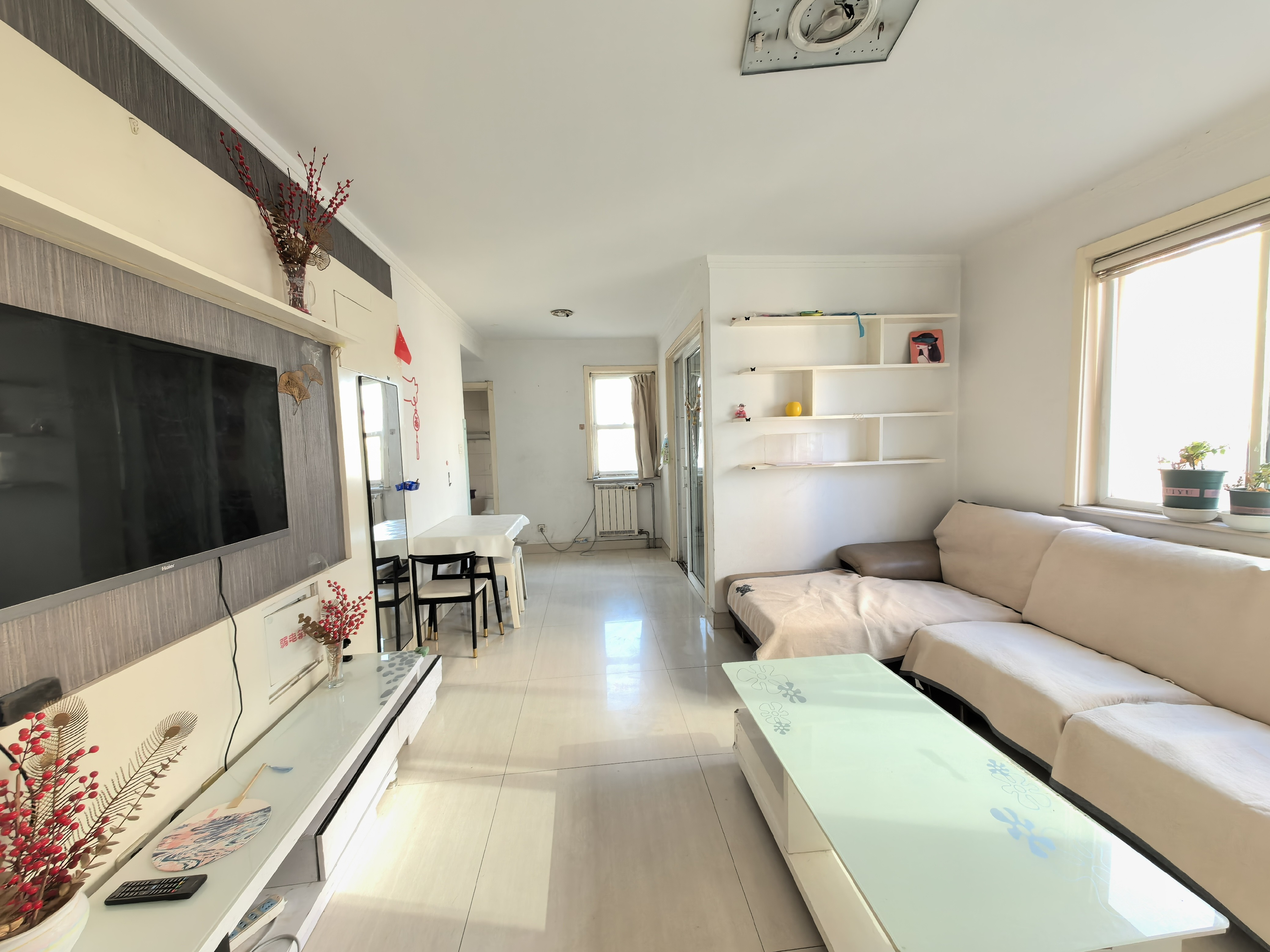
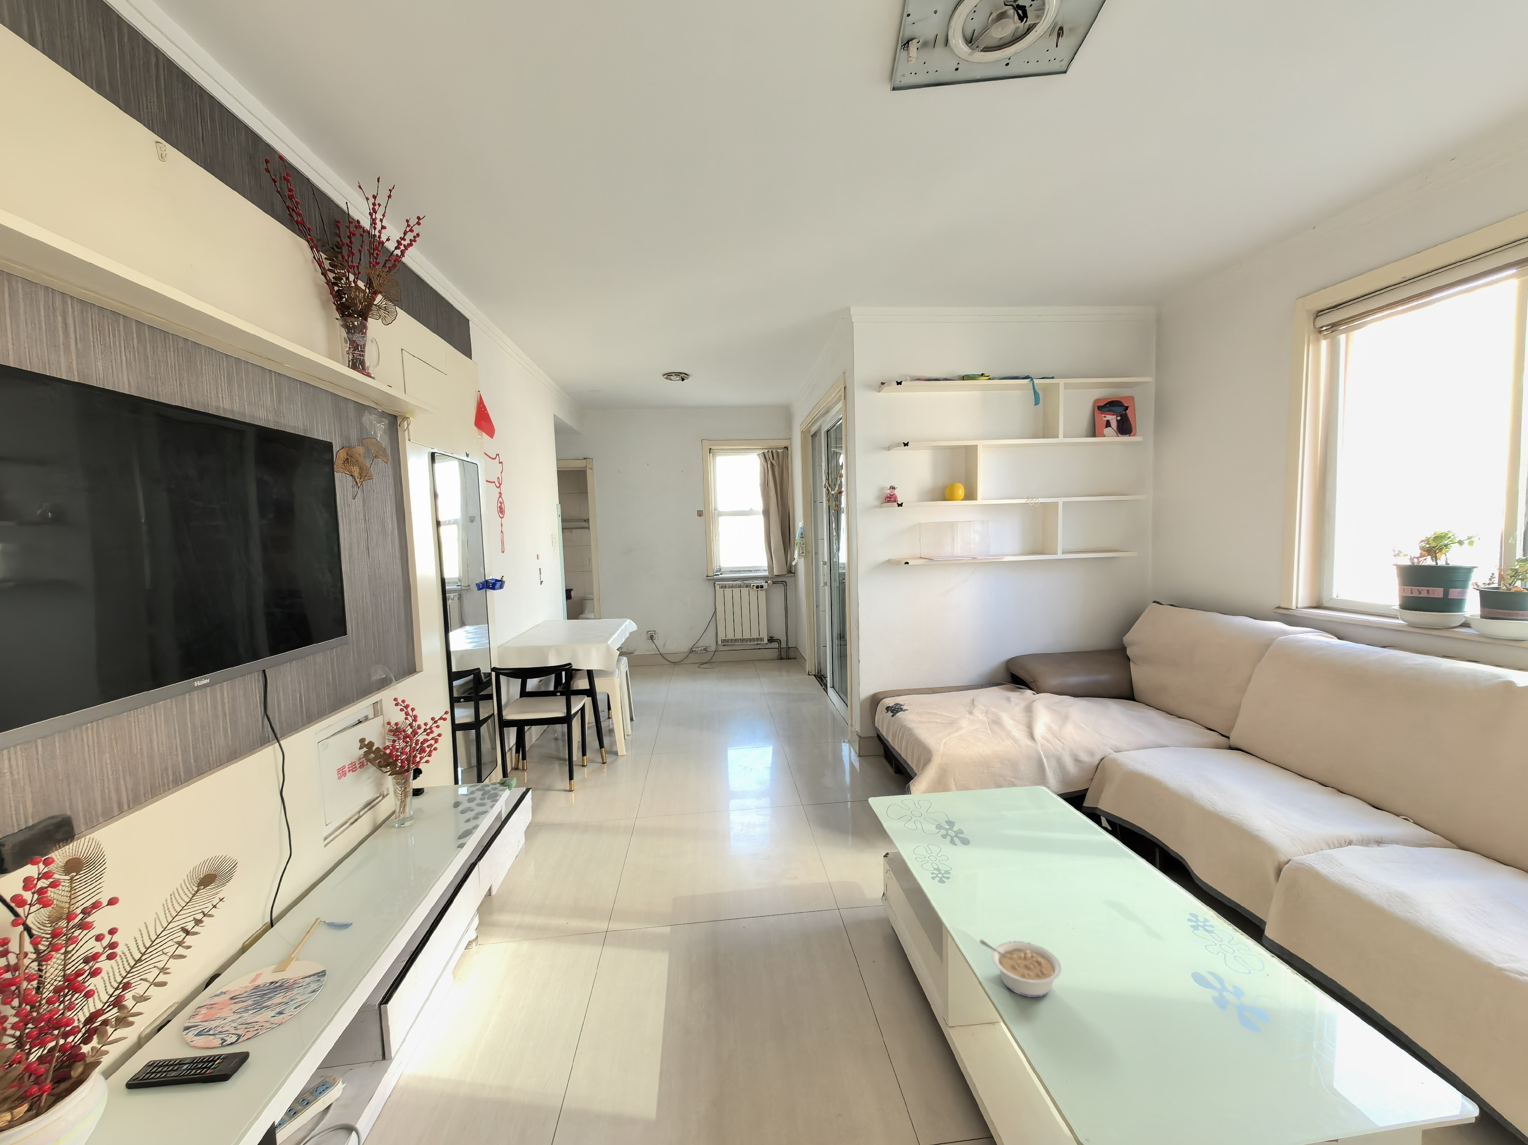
+ legume (1023, 969)
